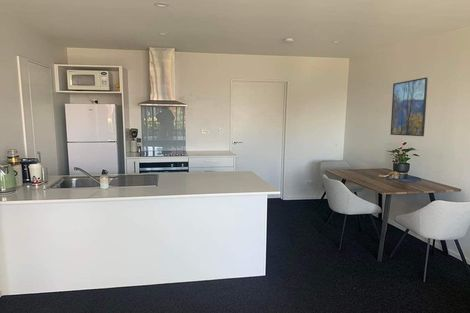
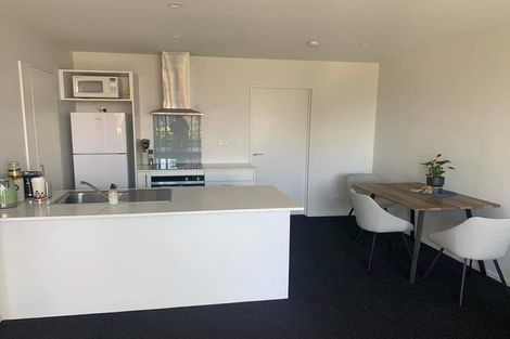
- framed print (407, 108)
